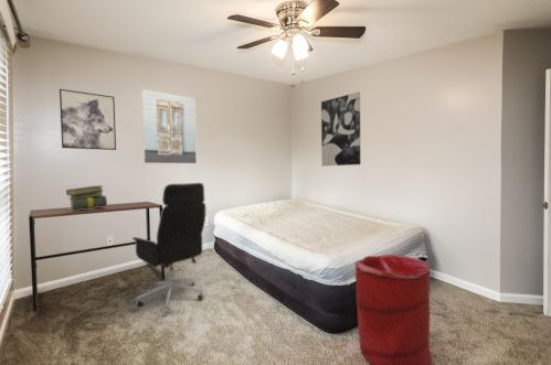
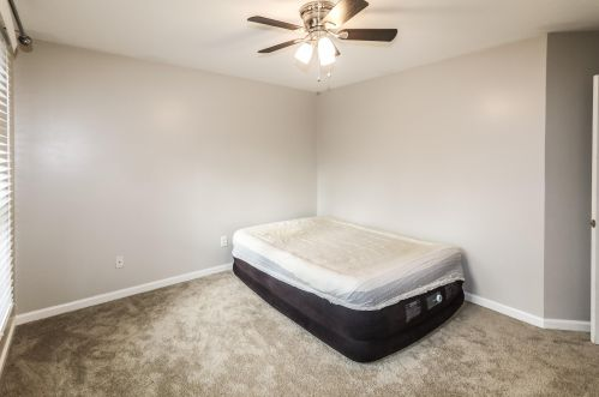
- office chair (171, 240)
- wall art (339, 131)
- stack of books (86, 196)
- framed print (170, 129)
- laundry hamper (391, 305)
- wall art (88, 120)
- desk (100, 247)
